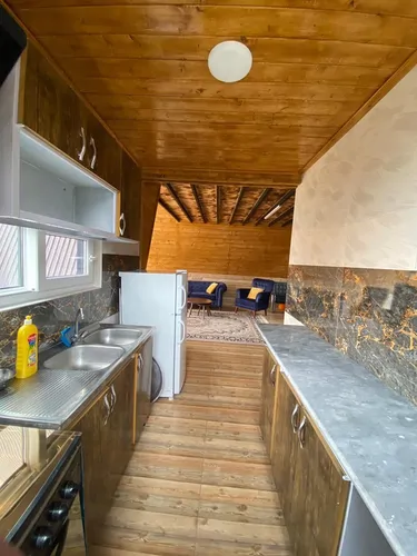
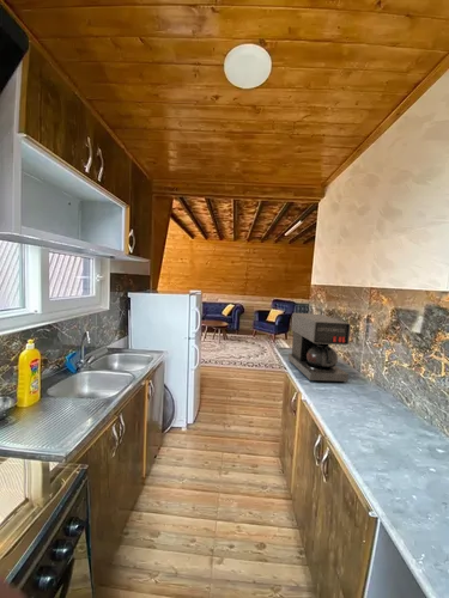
+ coffee maker (316, 344)
